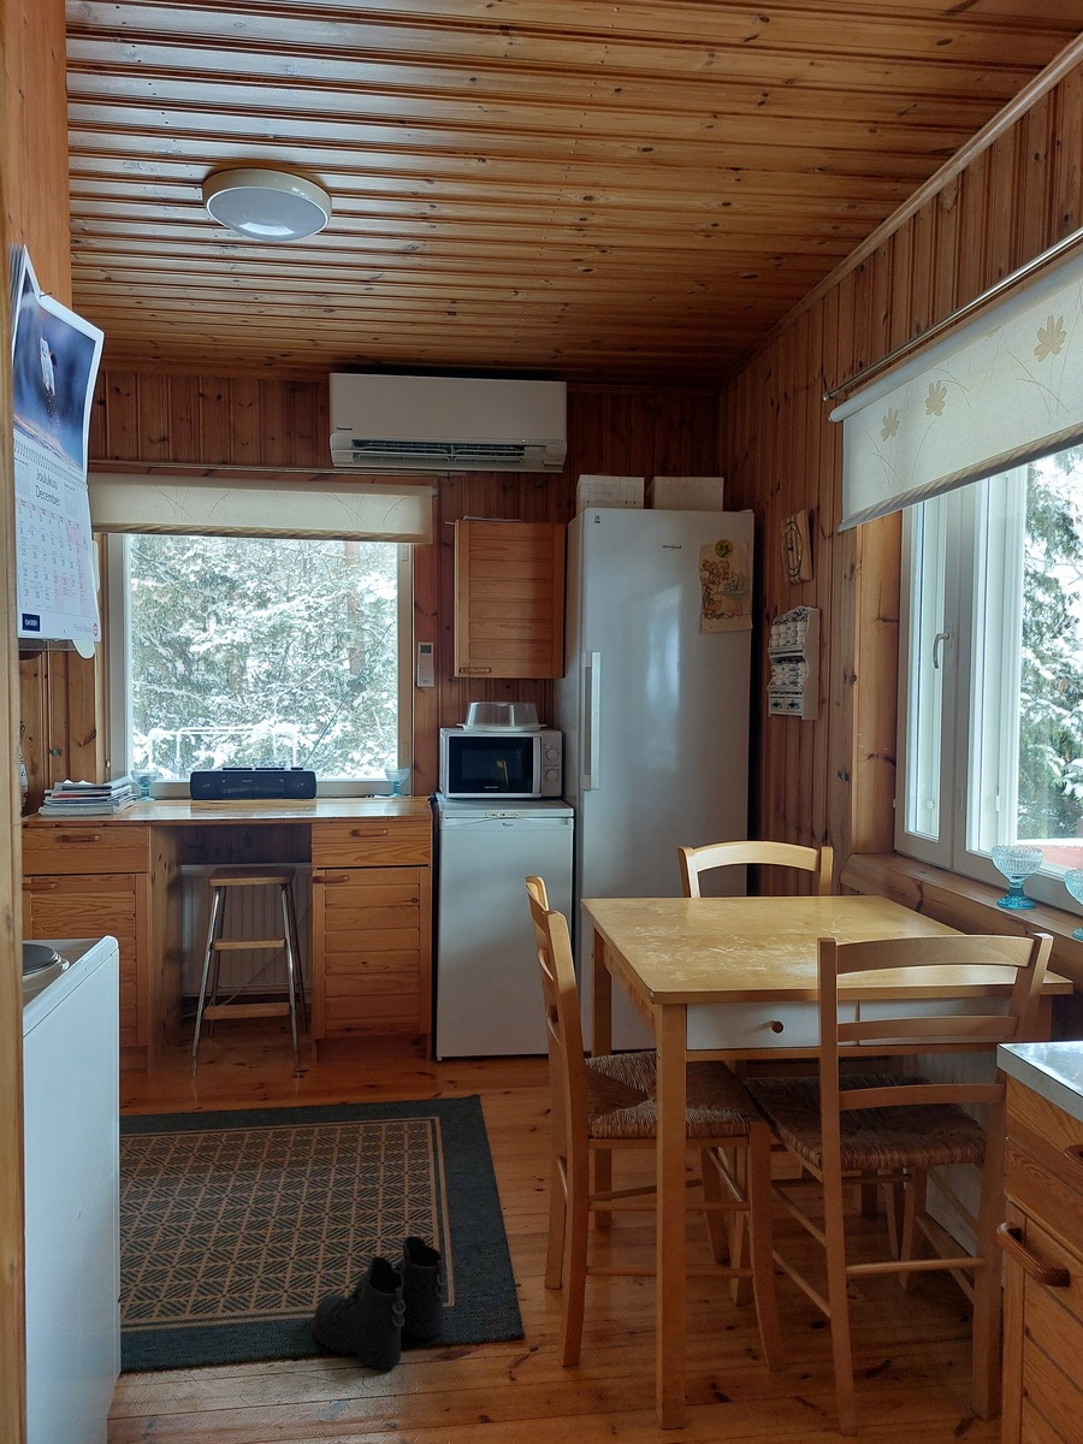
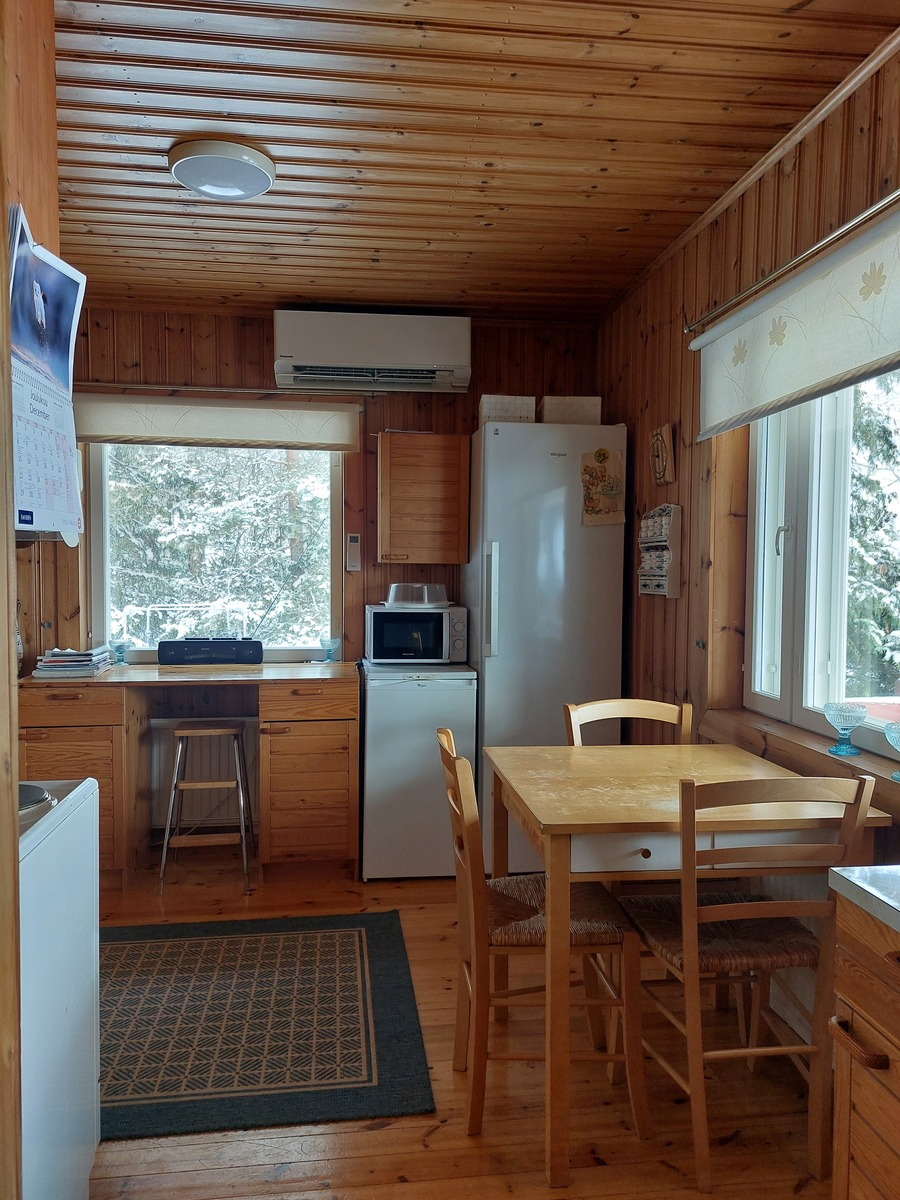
- boots (379, 1285)
